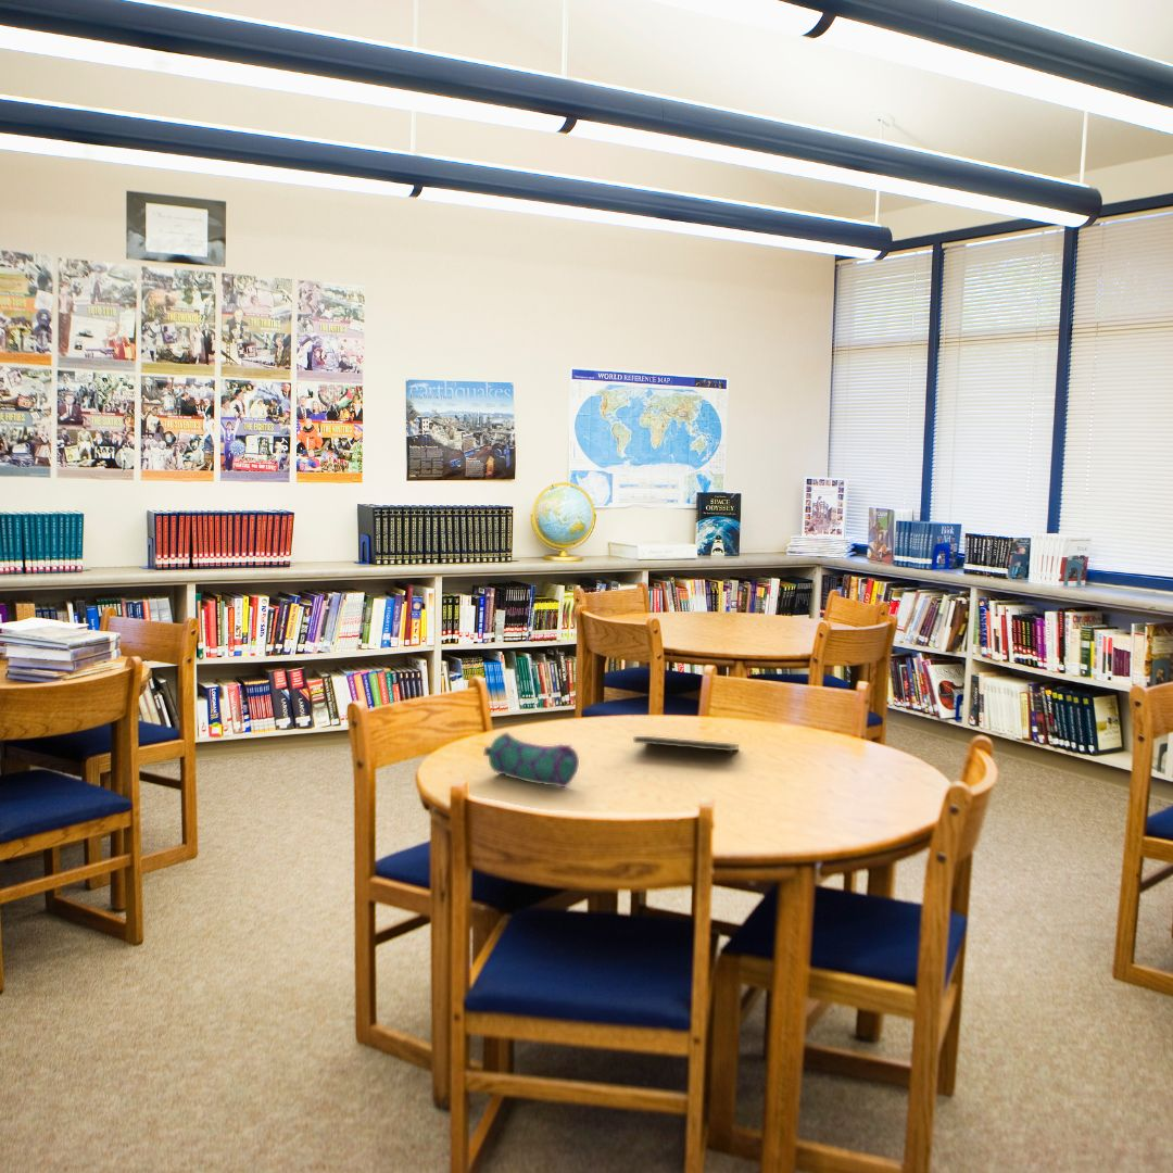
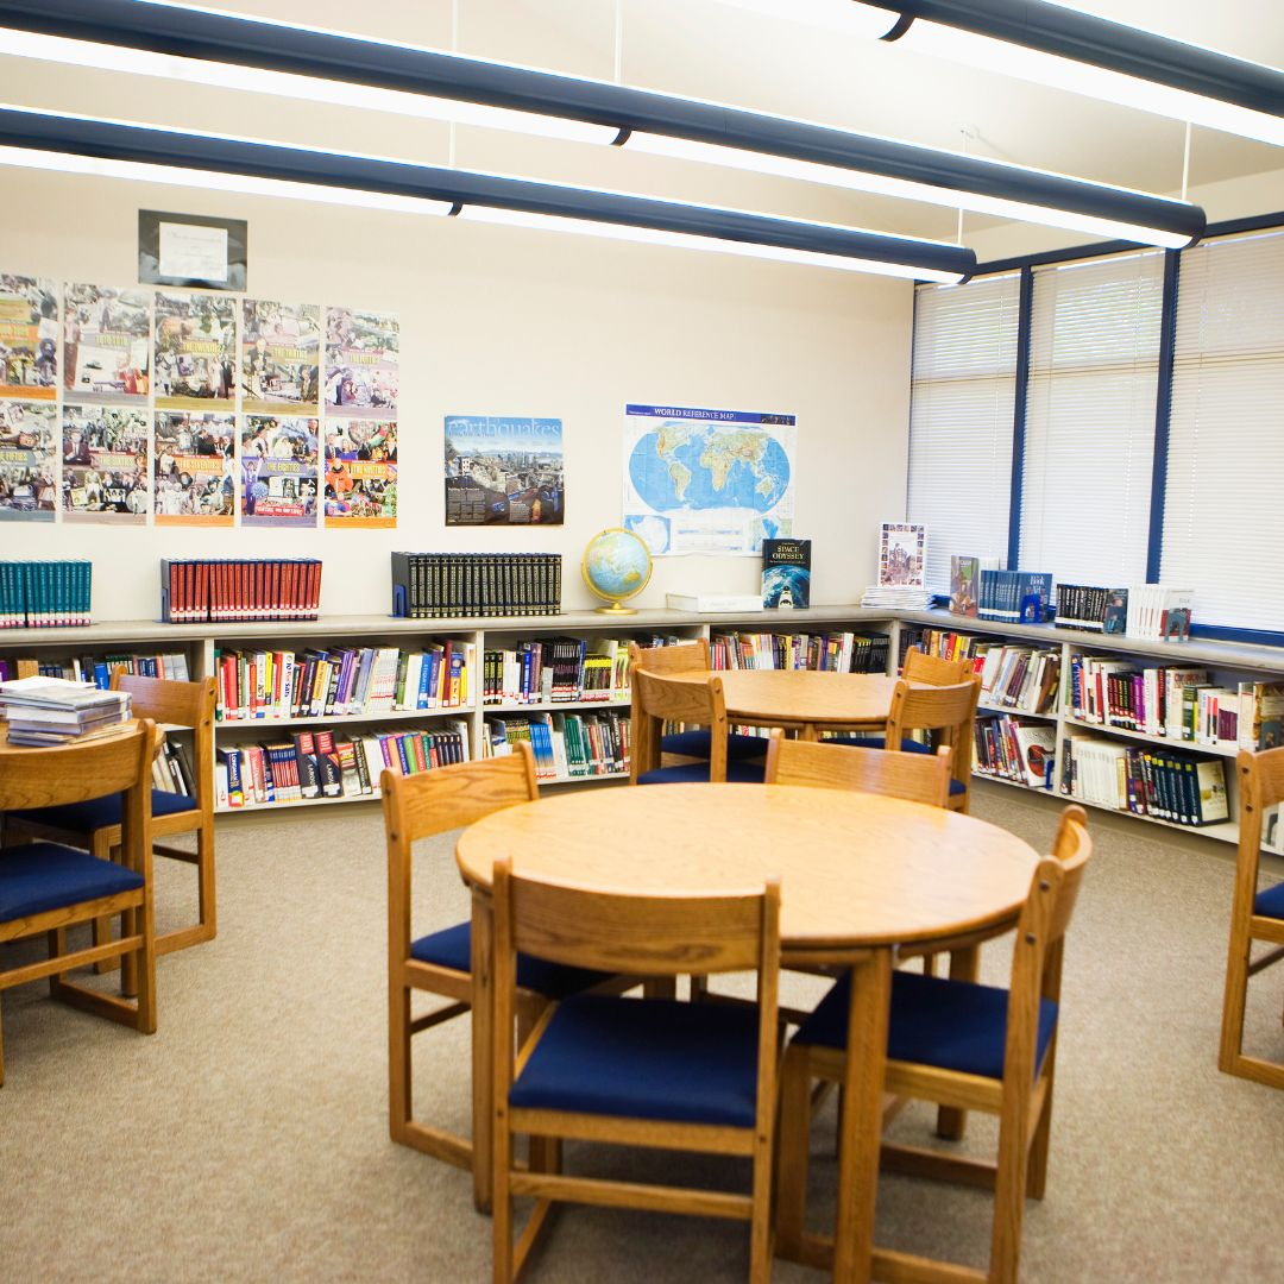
- pencil case (531, 758)
- notepad (686, 743)
